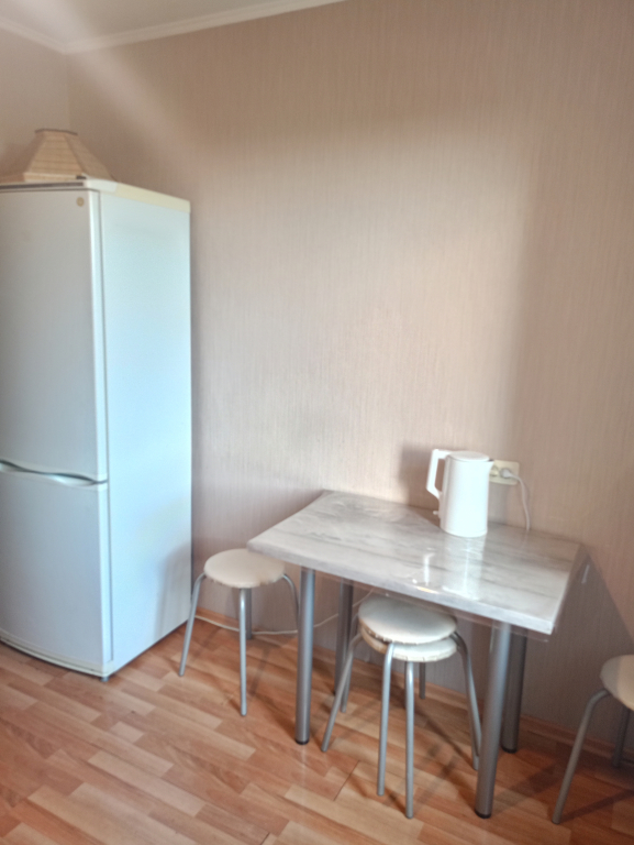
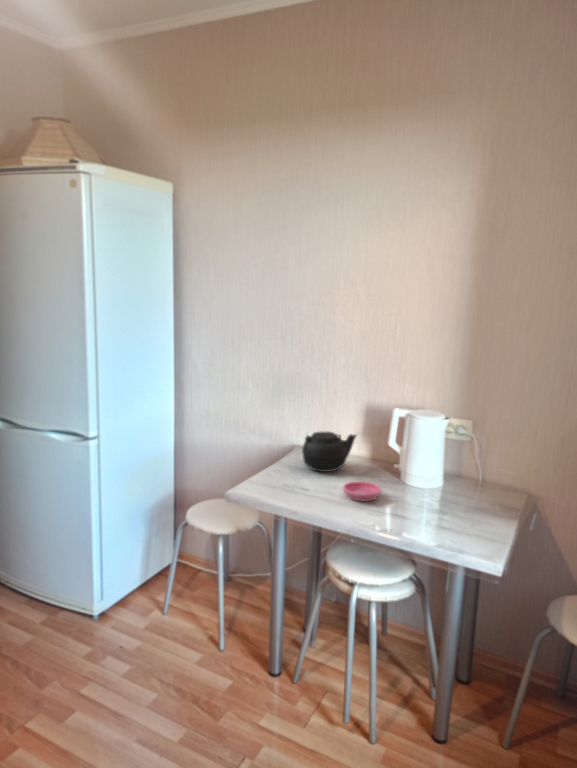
+ saucer (361, 491)
+ teapot (329, 451)
